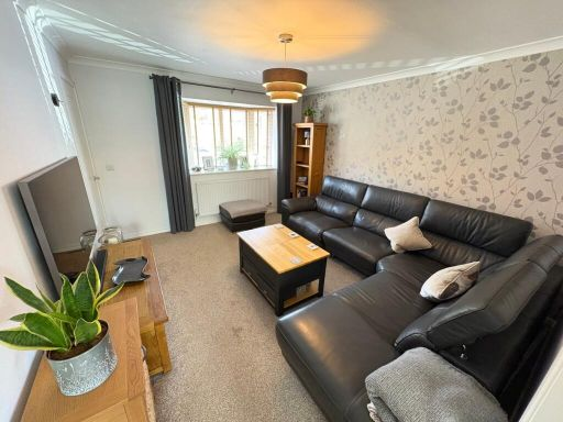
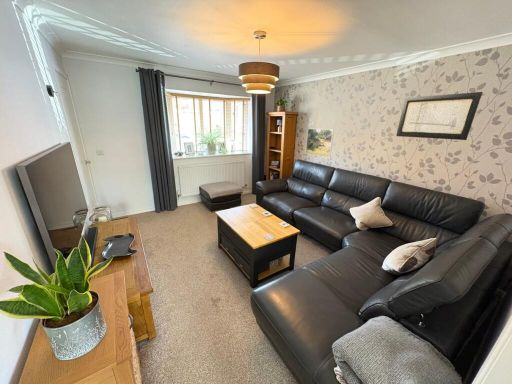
+ wall art (433, 117)
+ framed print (318, 142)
